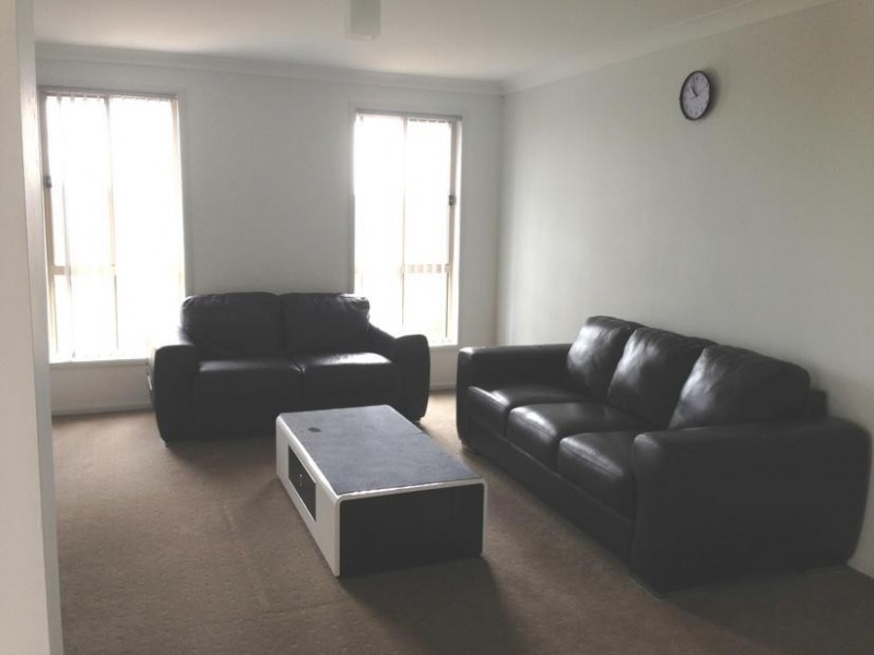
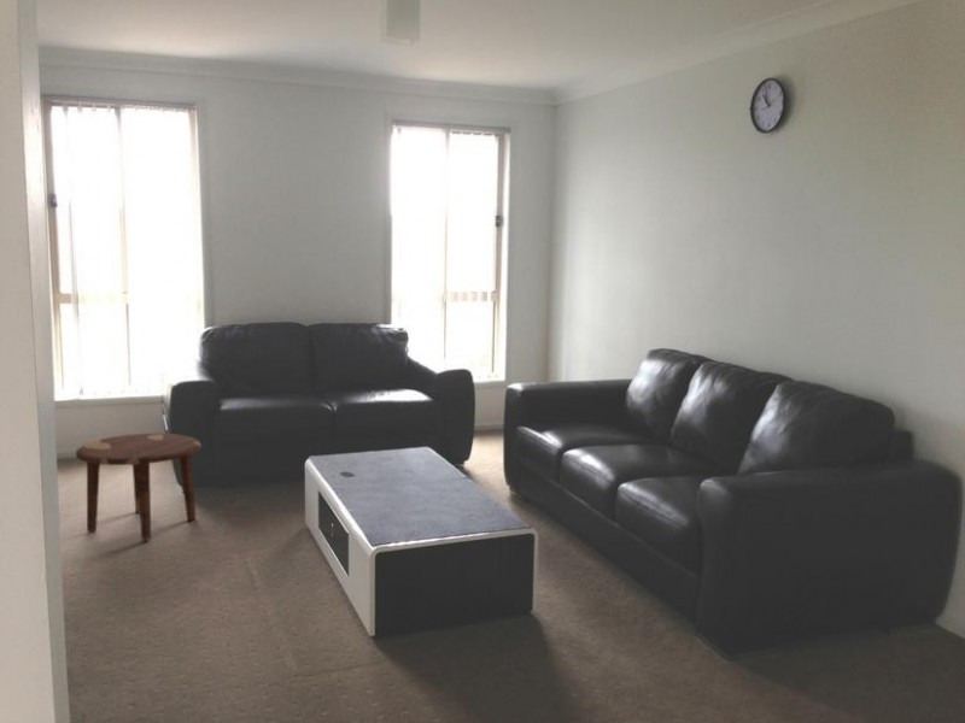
+ side table (141, 484)
